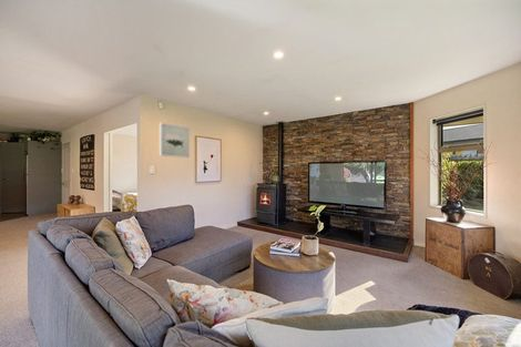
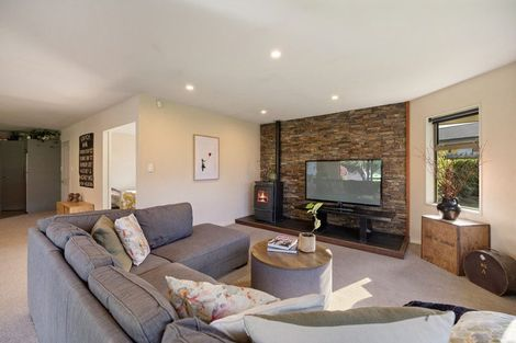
- wall art (175, 141)
